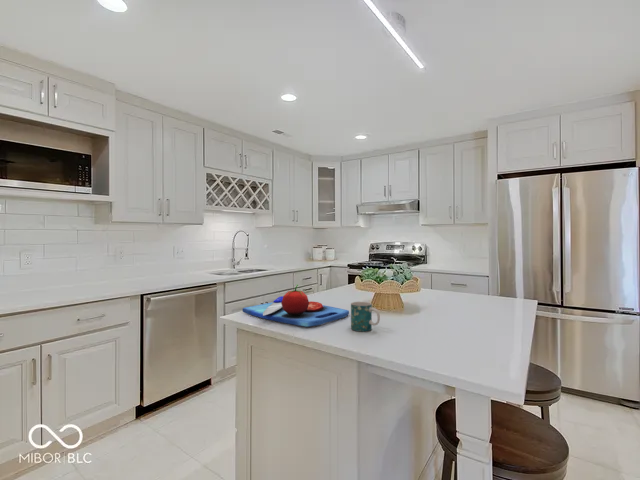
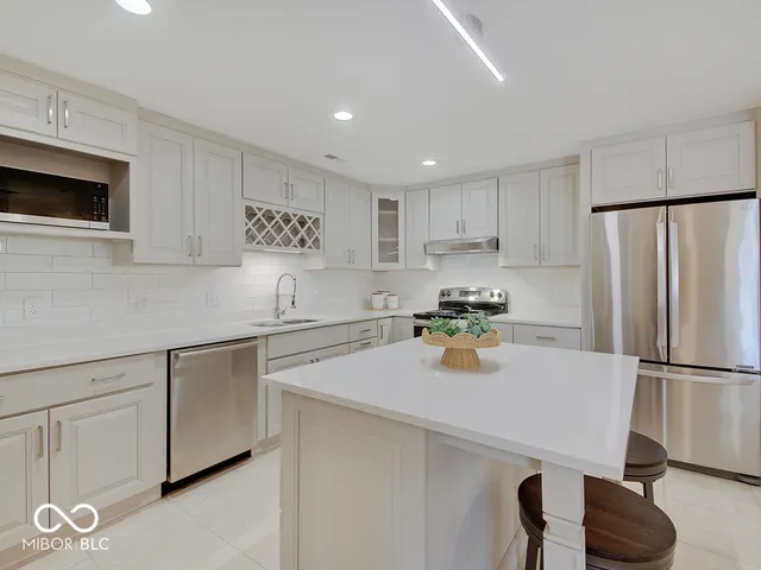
- mug (365, 316)
- chopping board (291, 298)
